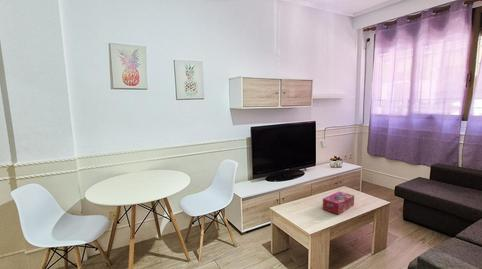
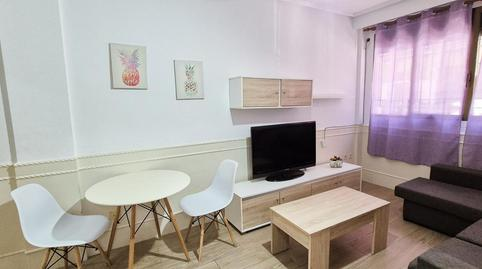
- tissue box (338, 202)
